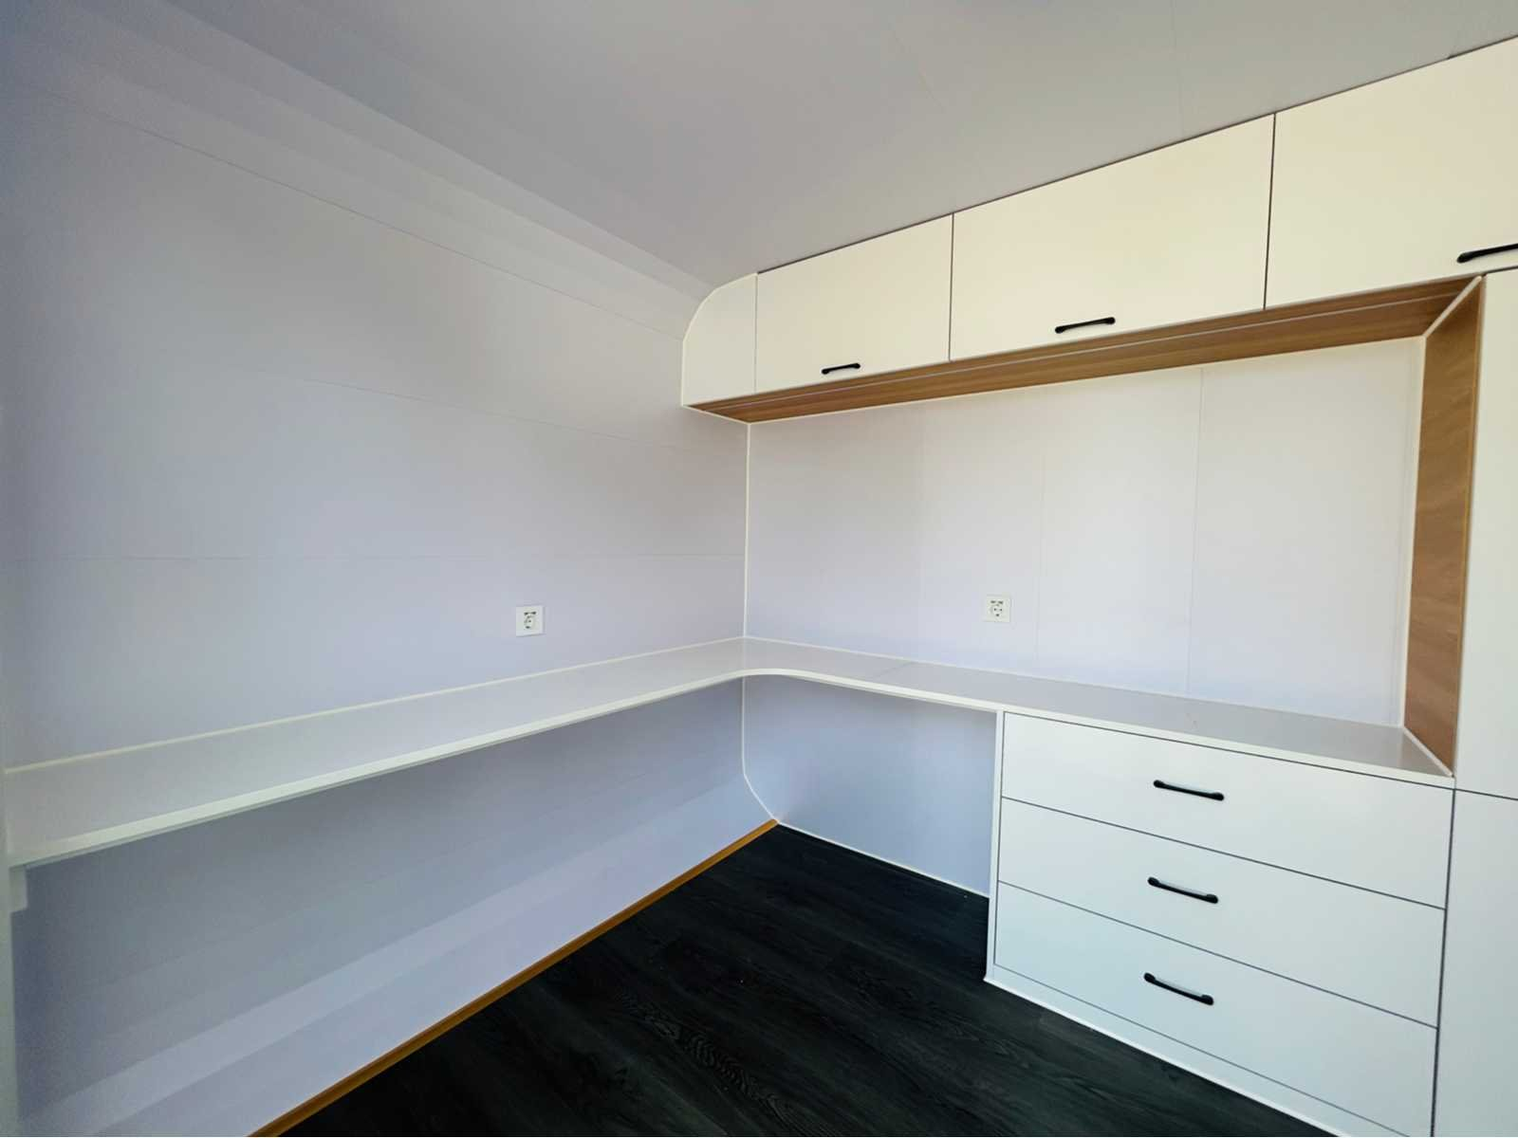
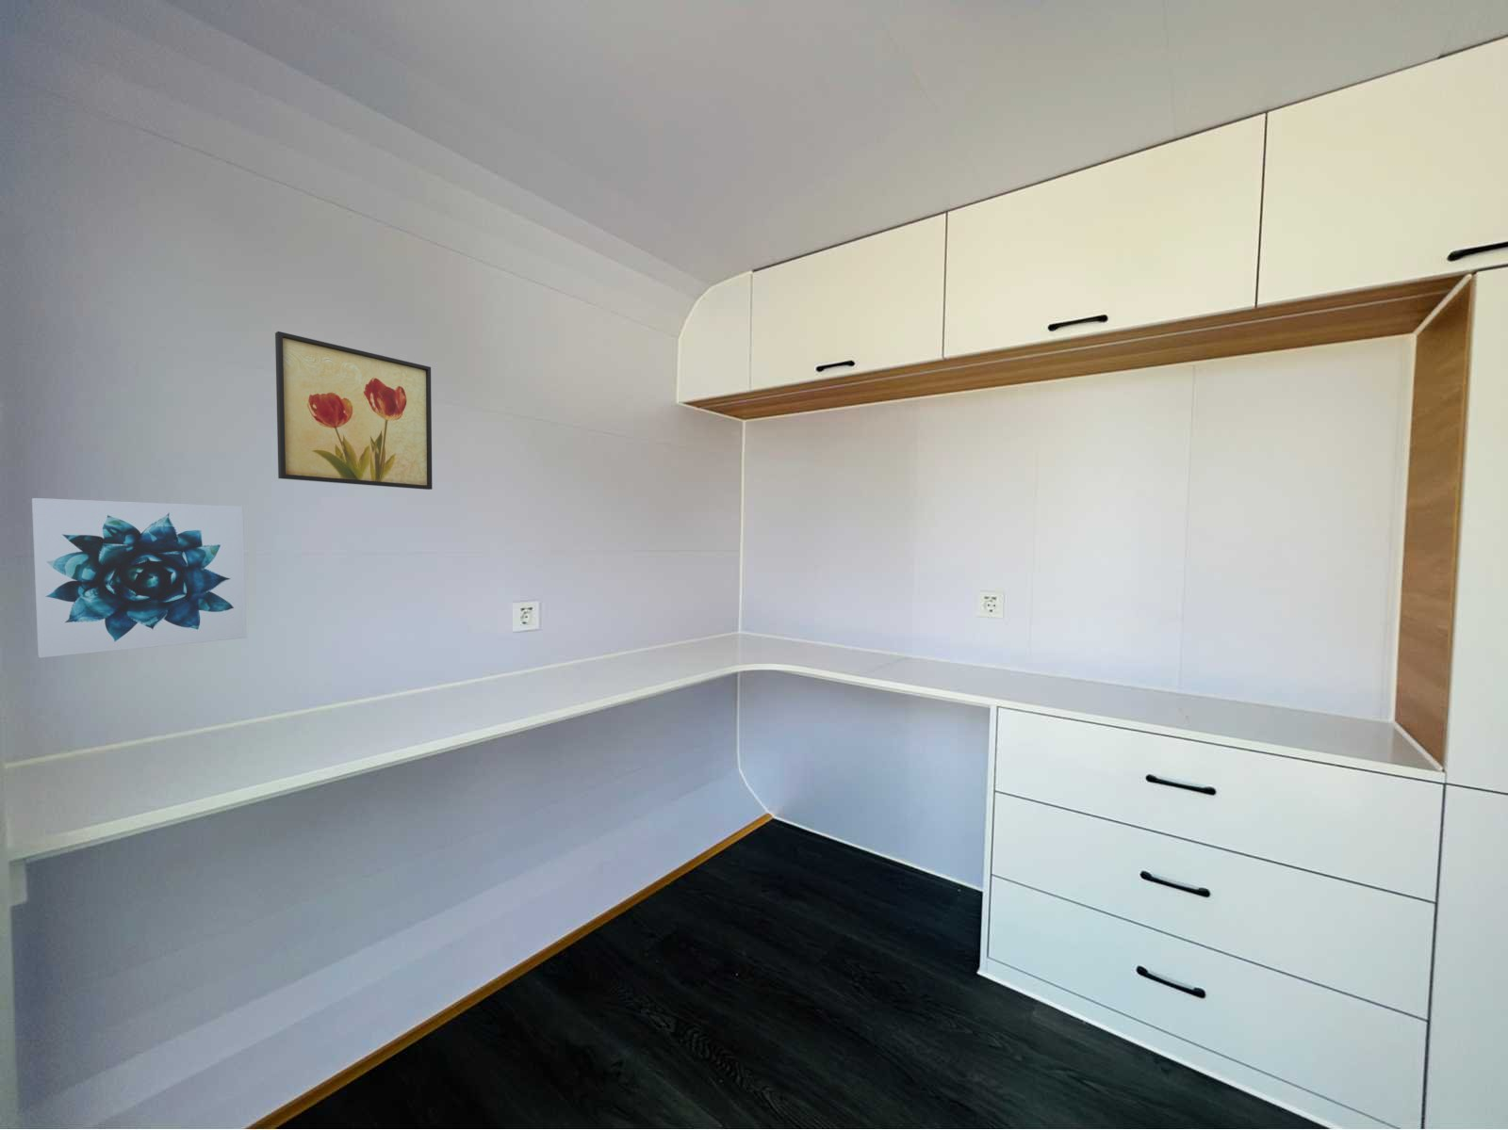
+ wall art (148, 574)
+ wall art (359, 418)
